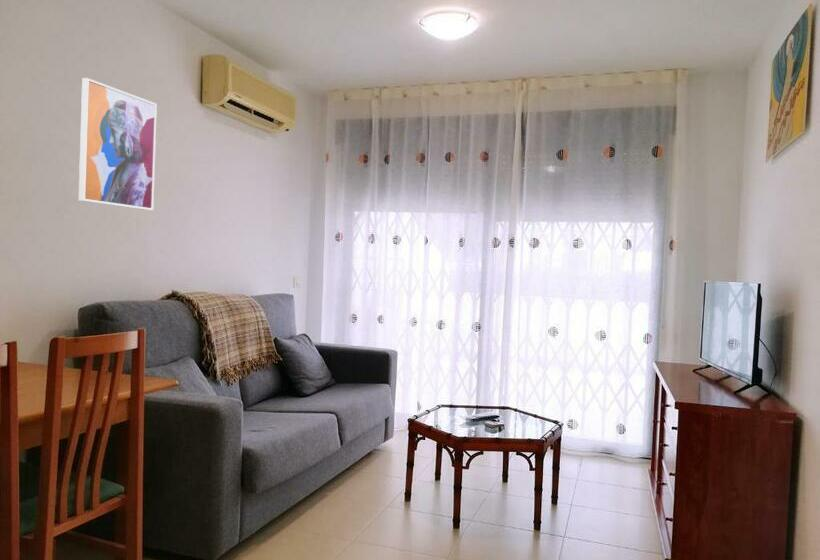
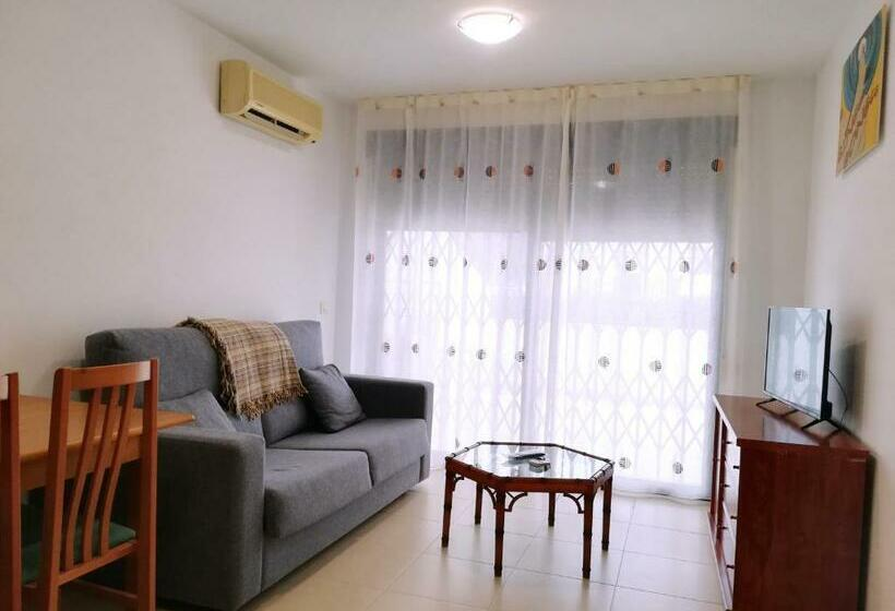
- wall art (120, 148)
